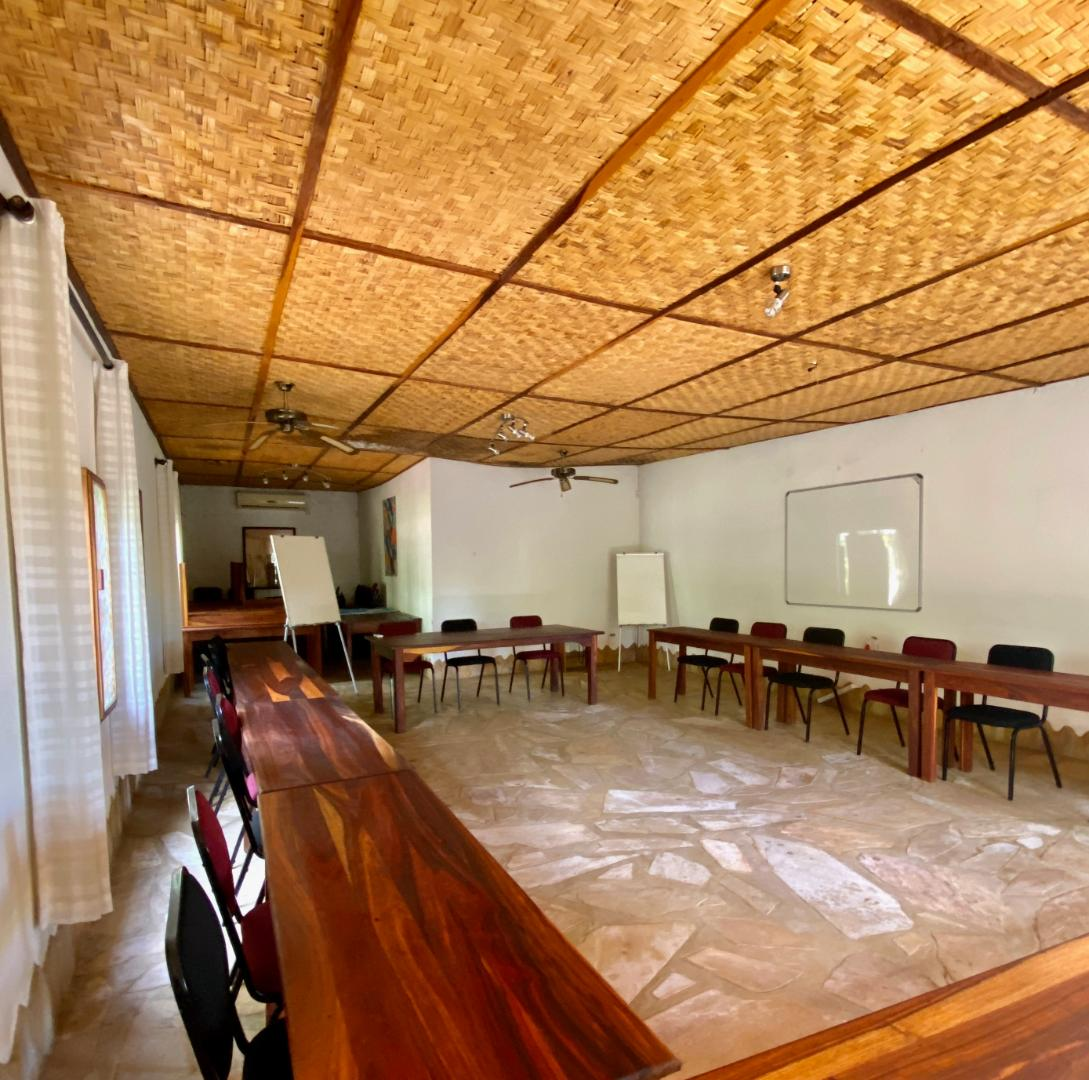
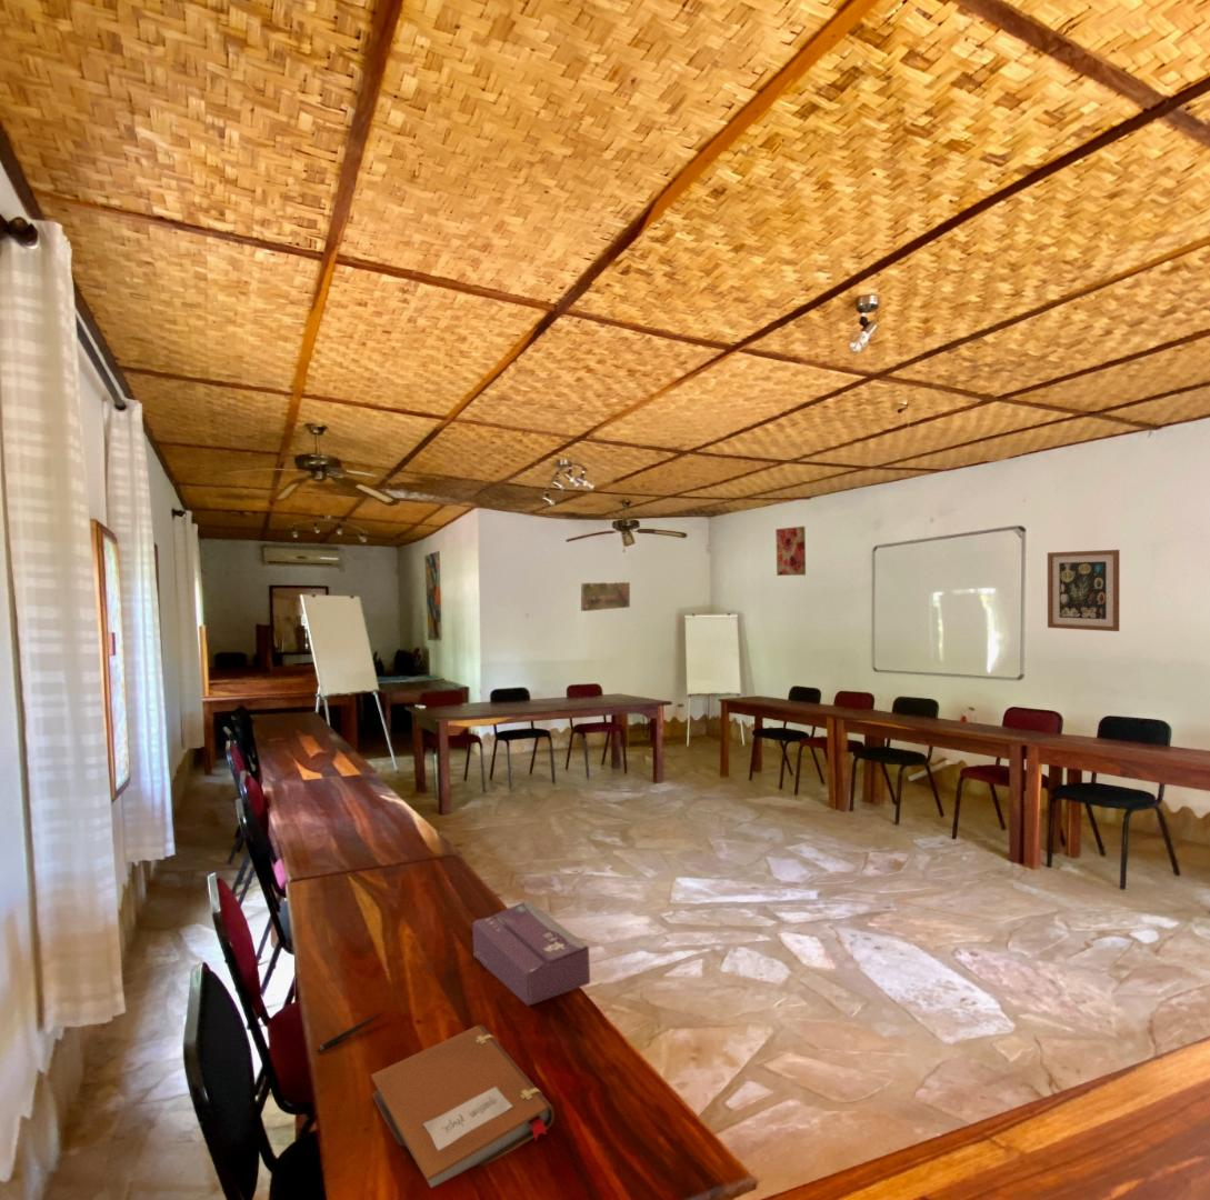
+ pen (352, 1030)
+ wall art (1081, 590)
+ wall art (790, 551)
+ notebook (462, 1101)
+ map (606, 597)
+ tissue box (528, 950)
